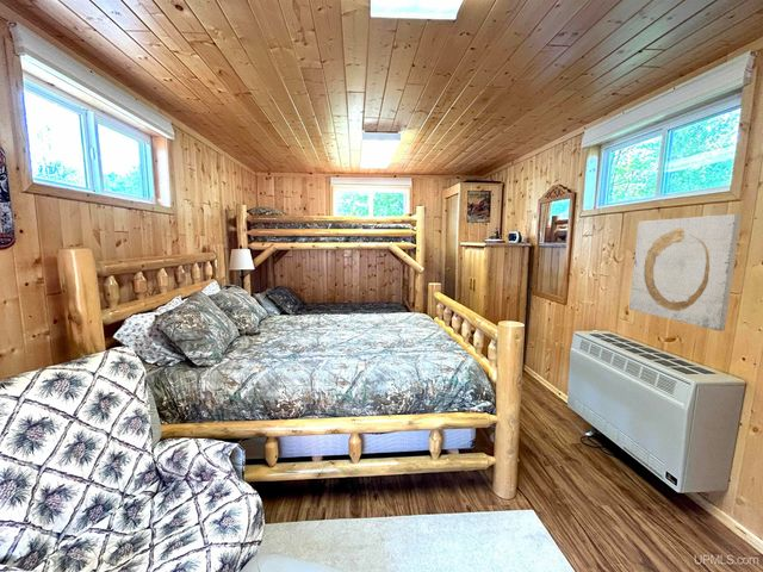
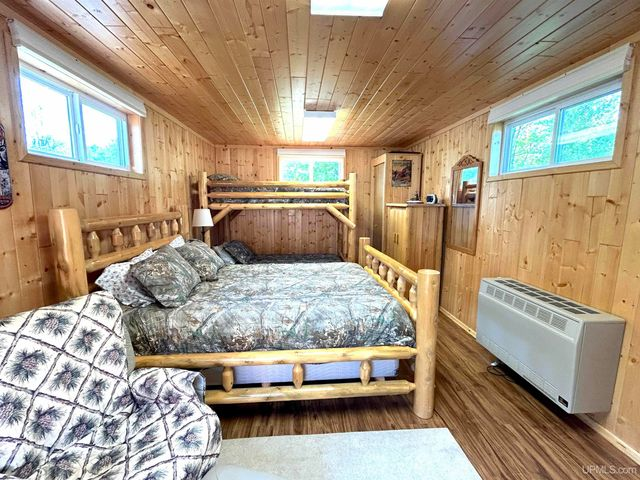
- wall art (676, 269)
